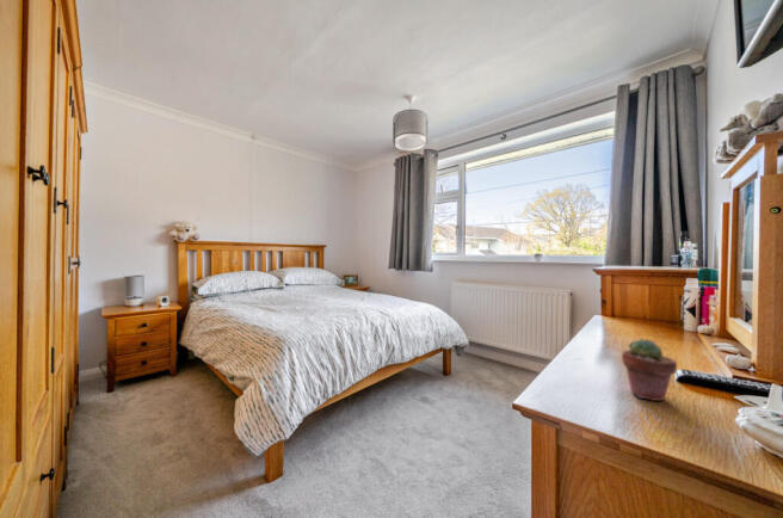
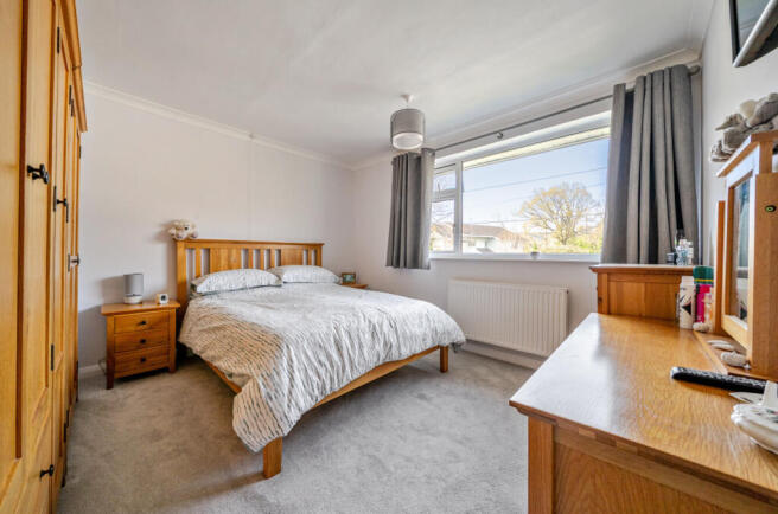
- potted succulent (647, 366)
